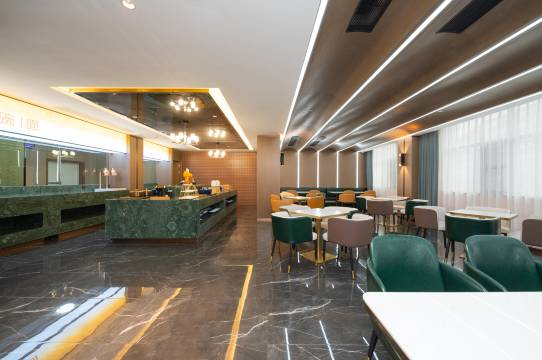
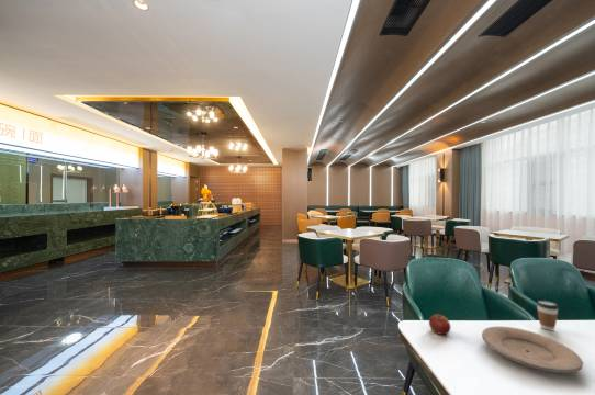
+ coffee cup (547, 315)
+ plate (527, 349)
+ apple (439, 321)
